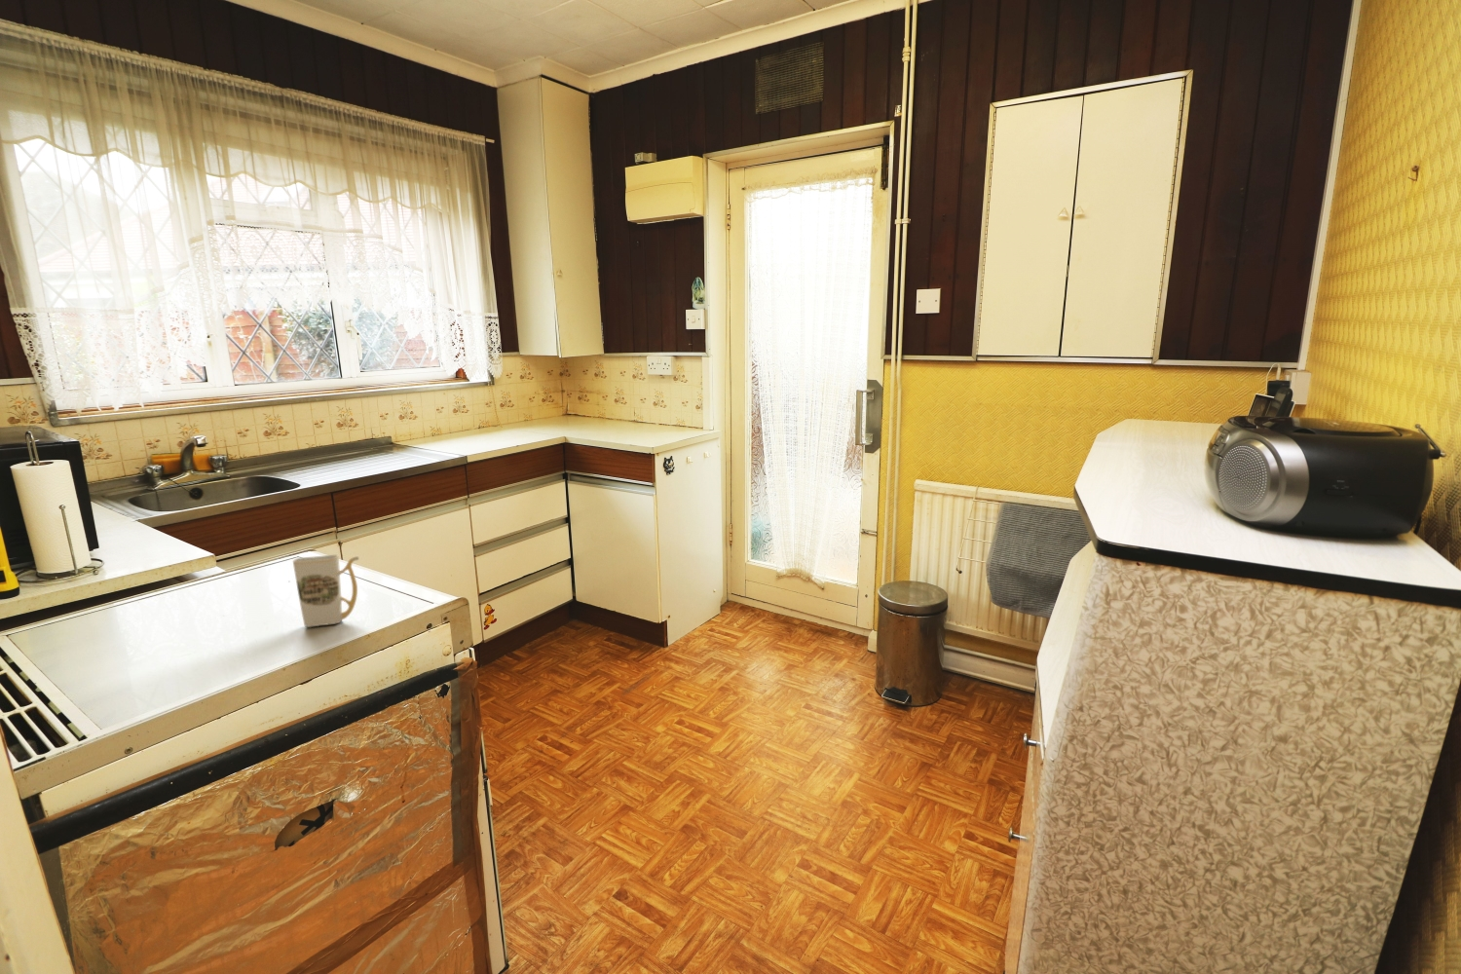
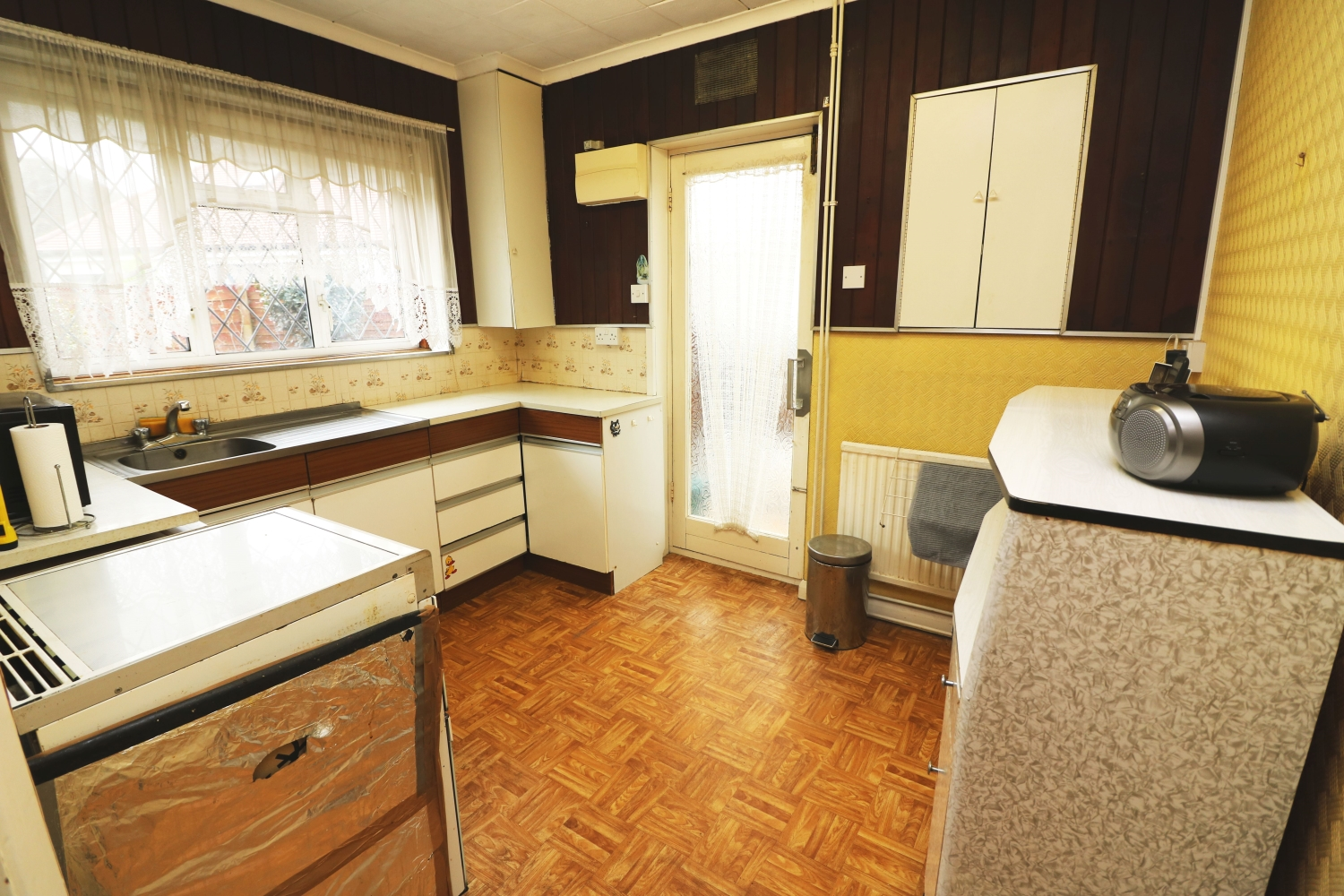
- invalid cup (329, 589)
